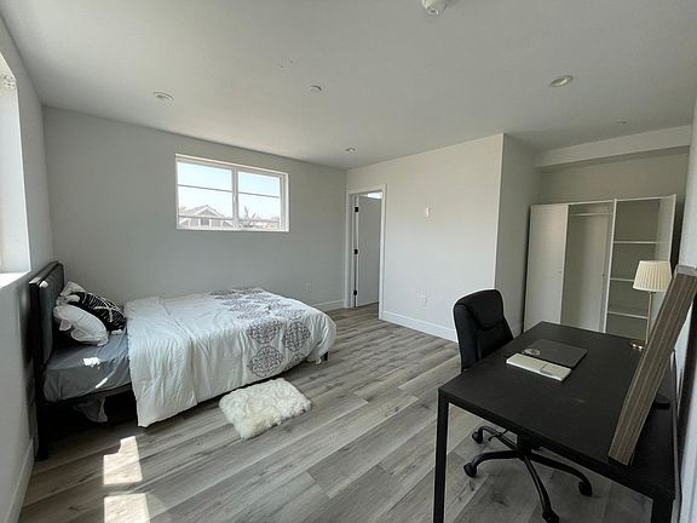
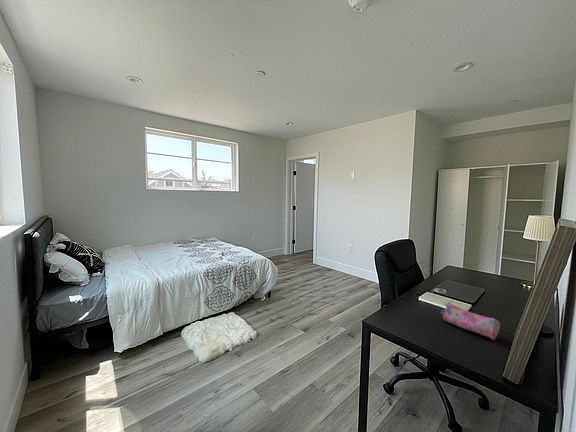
+ pencil case (469, 320)
